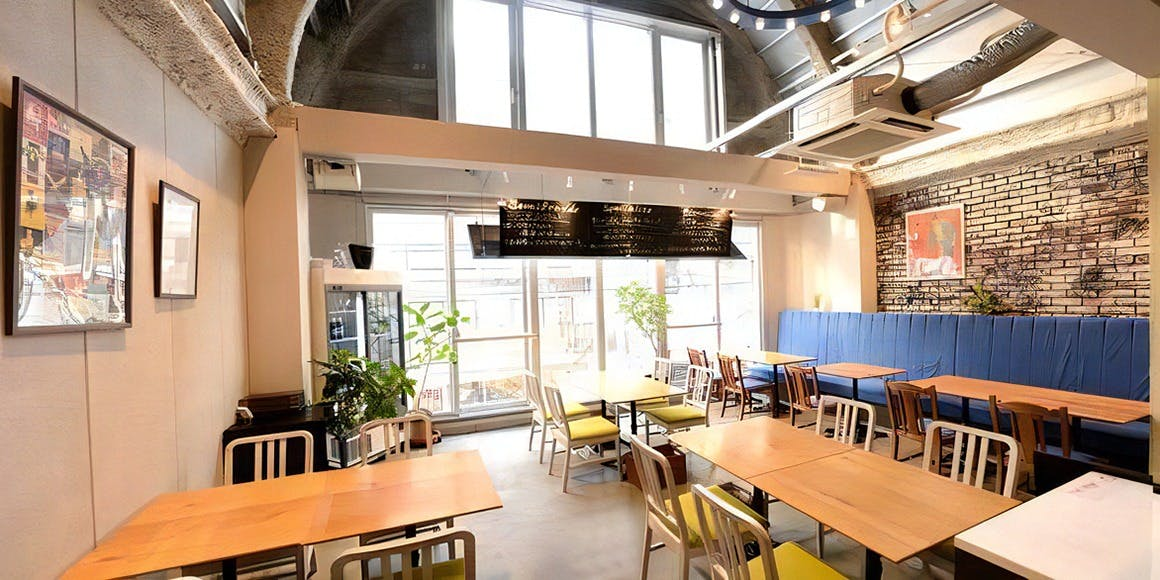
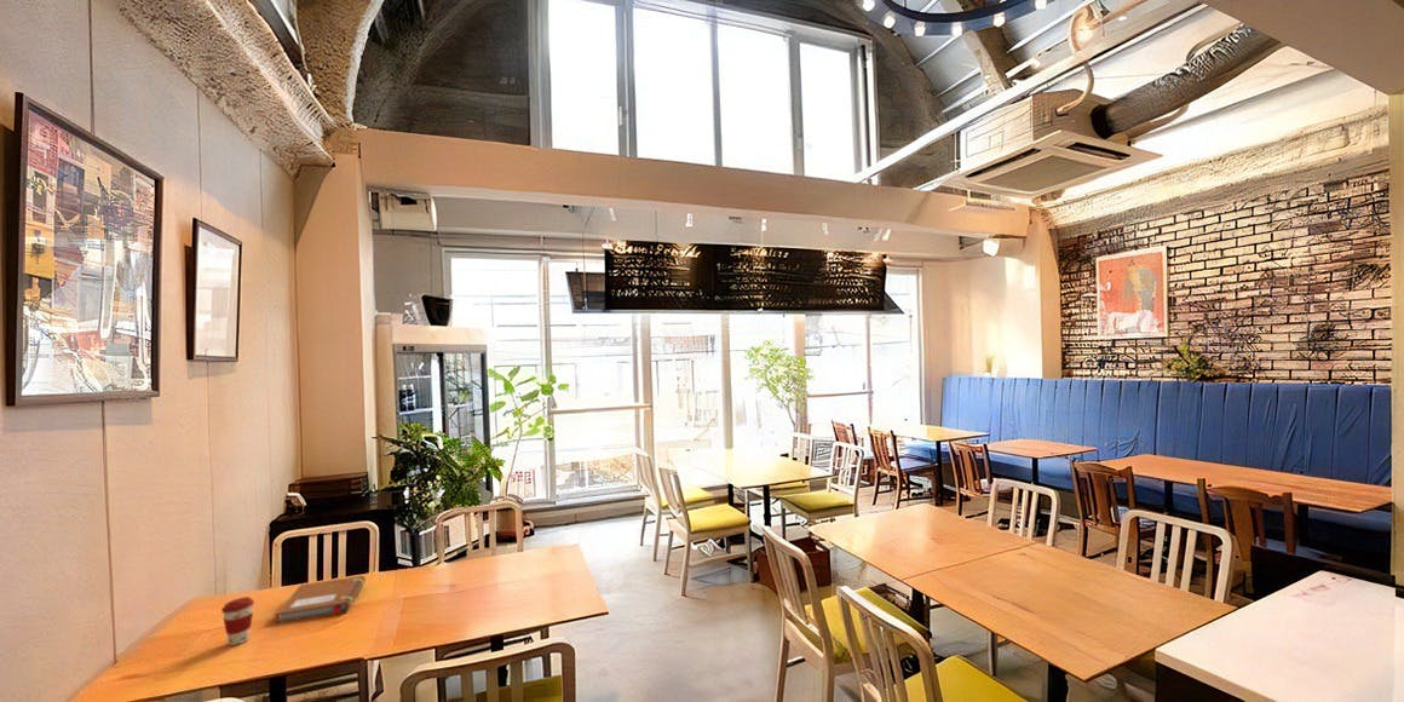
+ coffee cup (238, 621)
+ notebook (323, 598)
